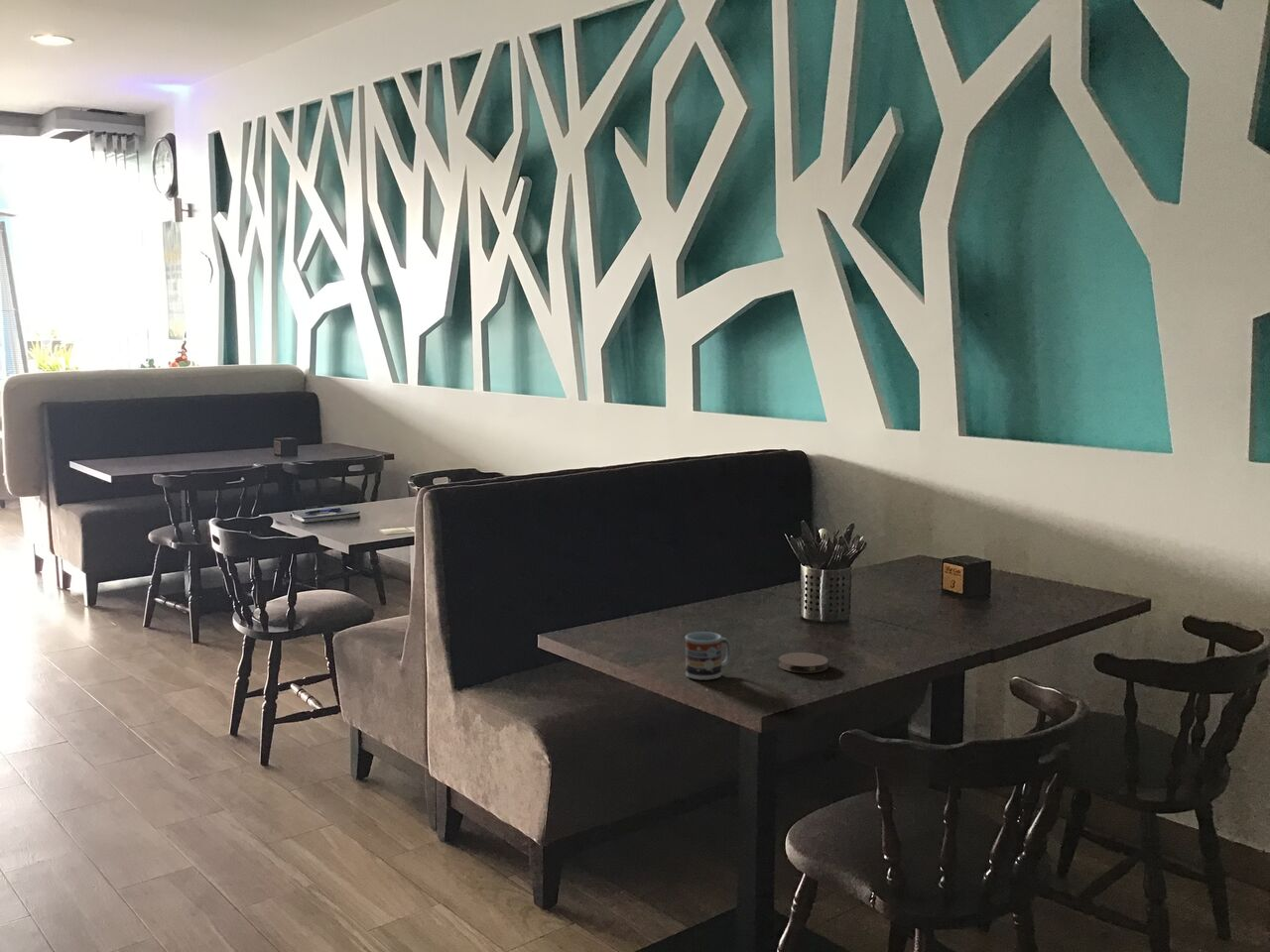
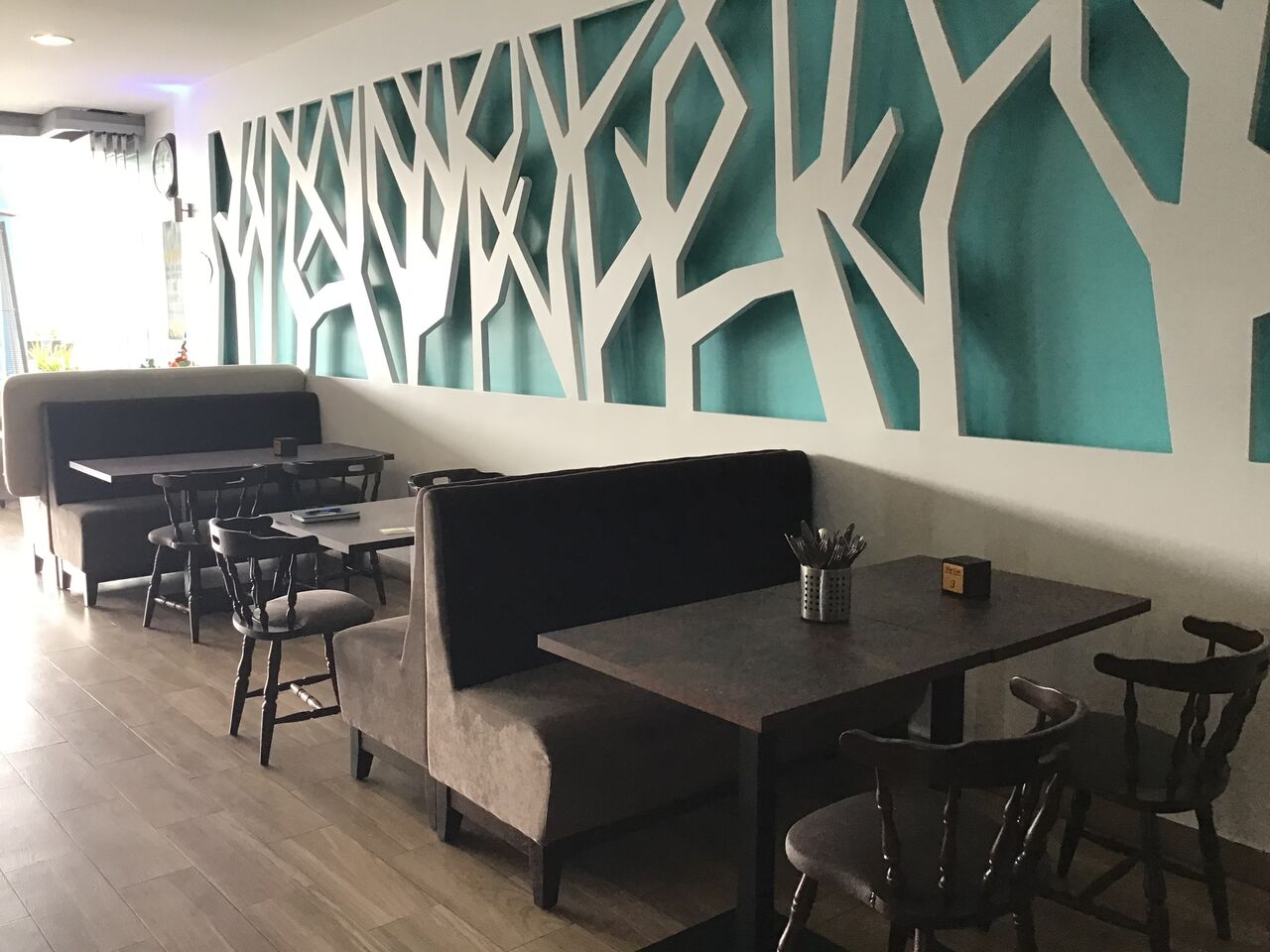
- coaster (803, 662)
- cup (708, 654)
